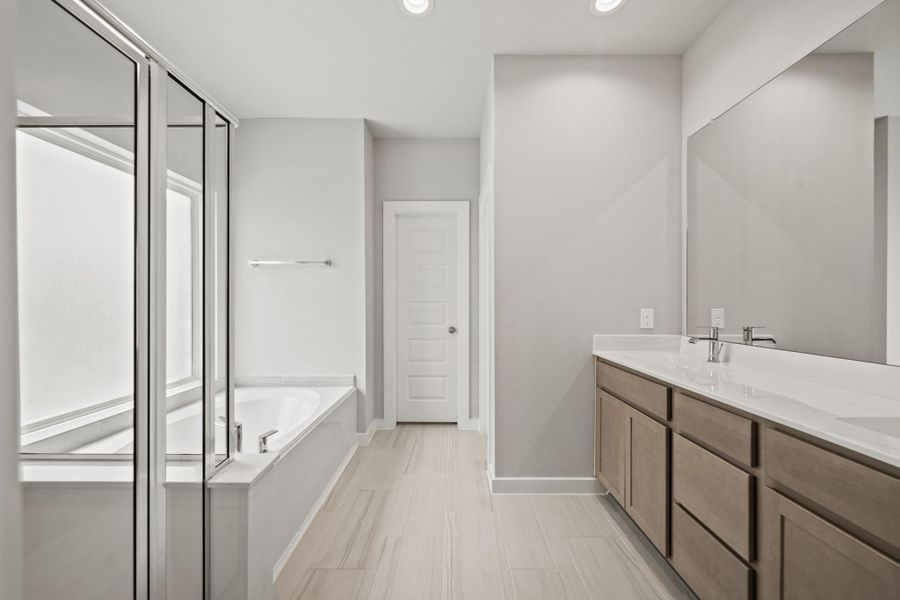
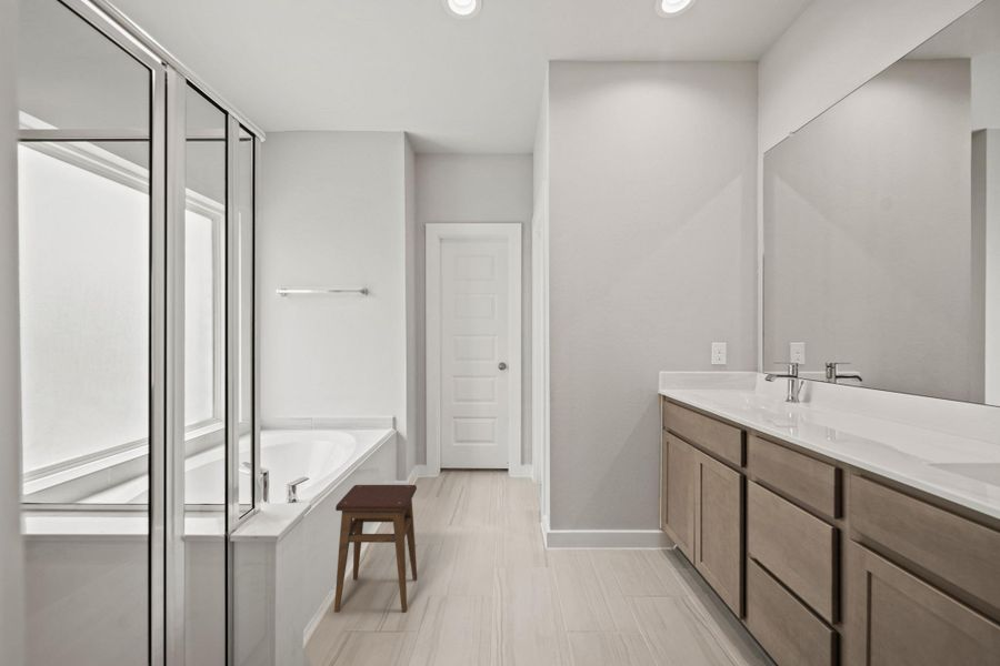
+ stool (378, 542)
